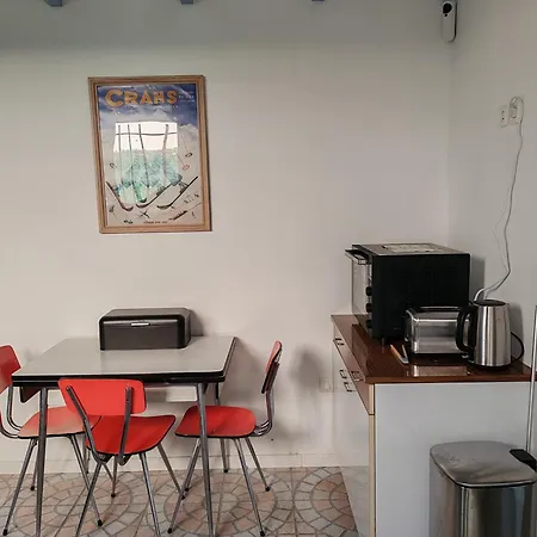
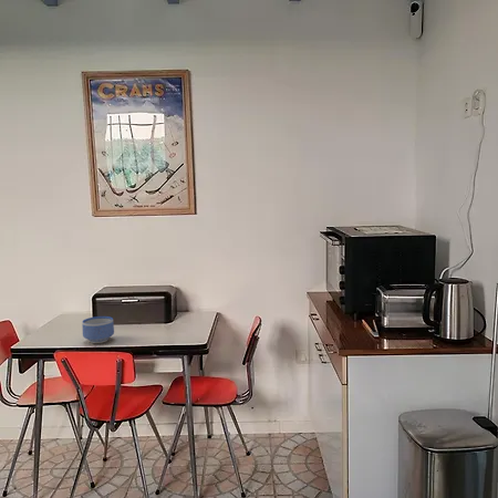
+ bowl (97, 330)
